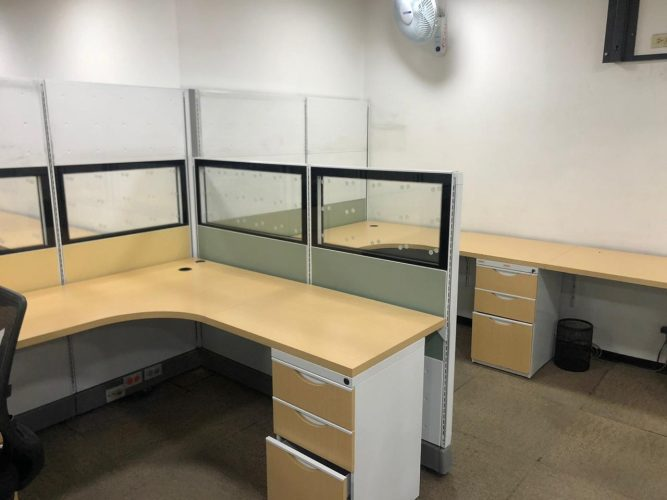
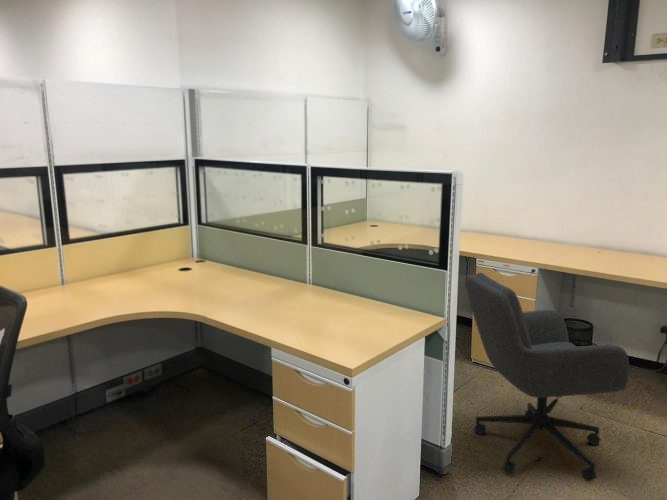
+ office chair (540, 365)
